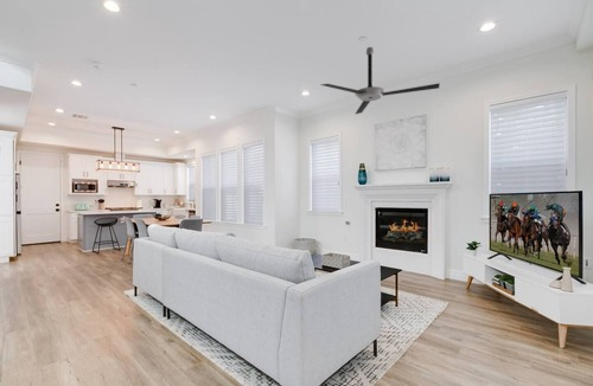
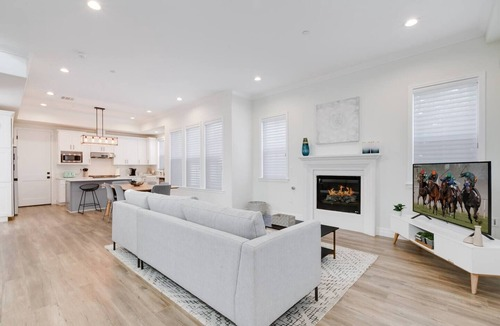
- ceiling fan (371, 73)
